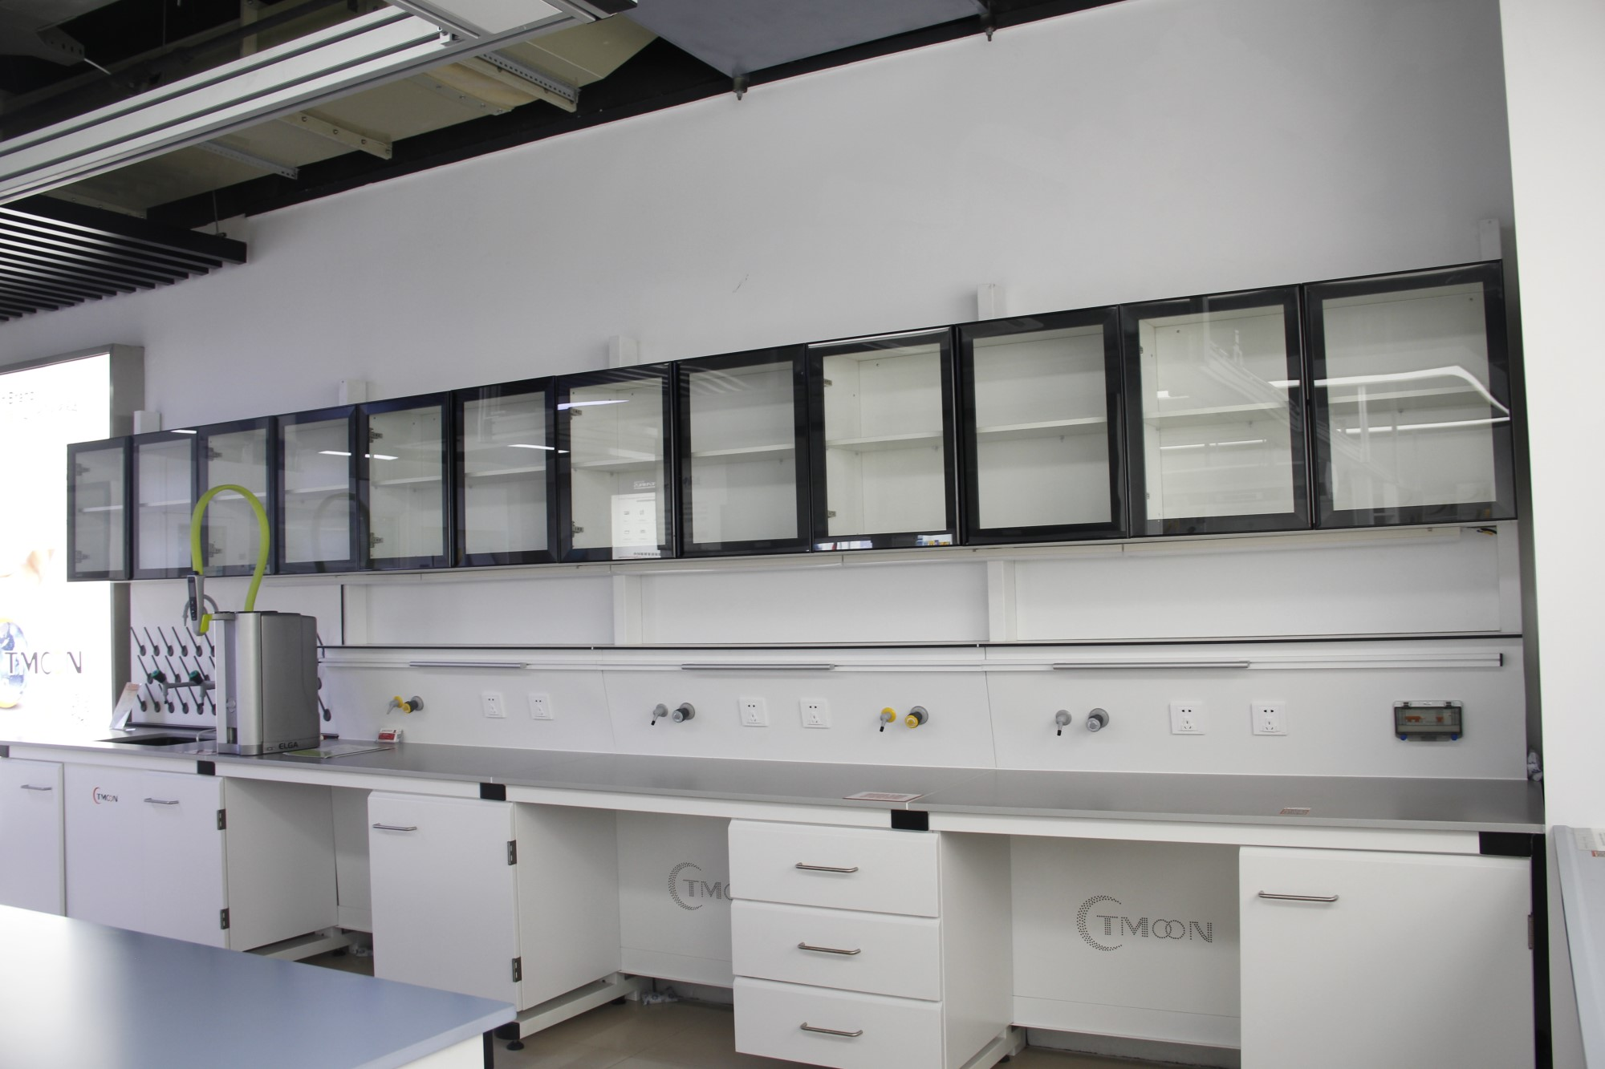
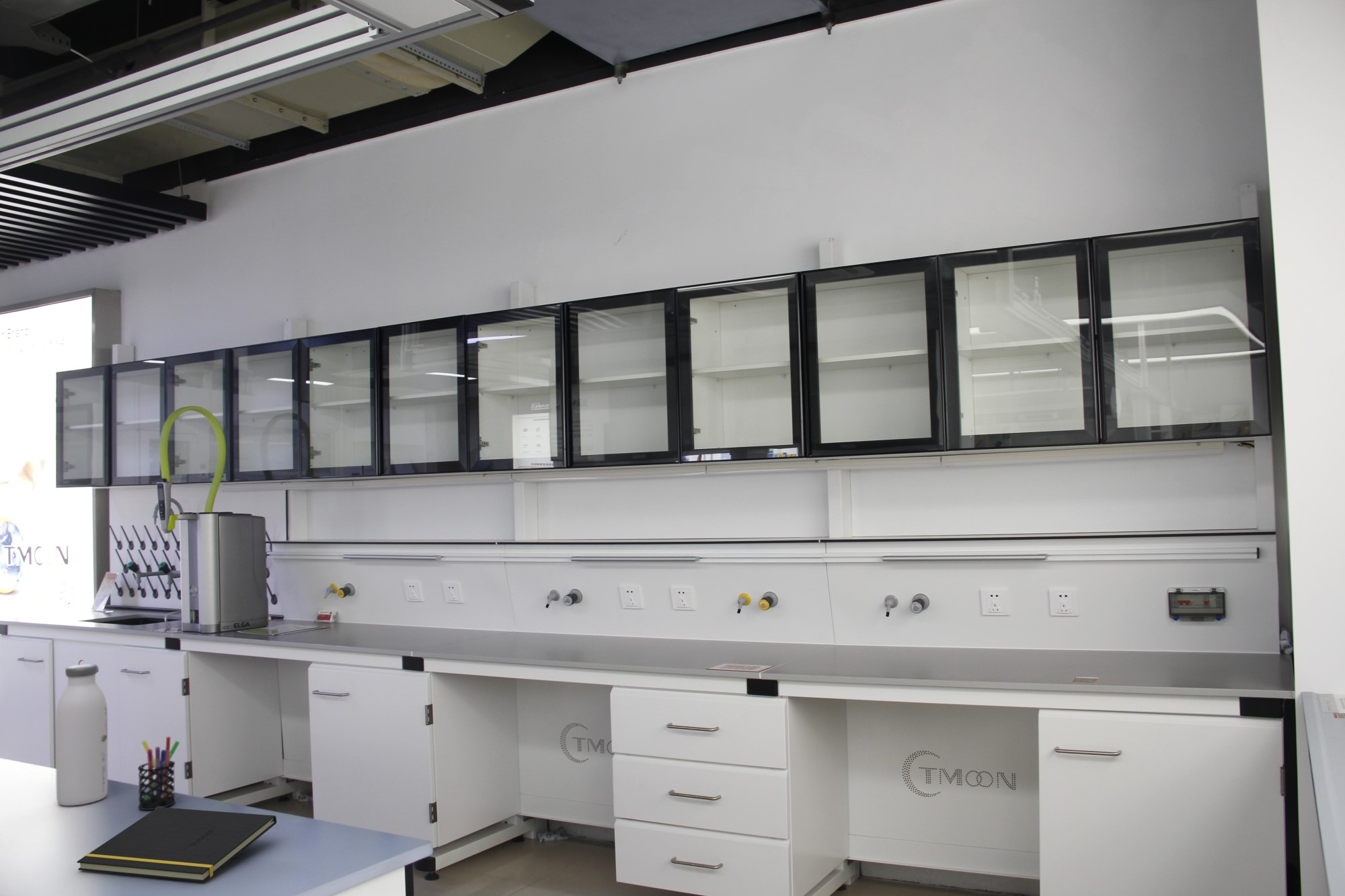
+ pen holder (161, 769)
+ water bottle (81, 732)
+ notepad (180, 842)
